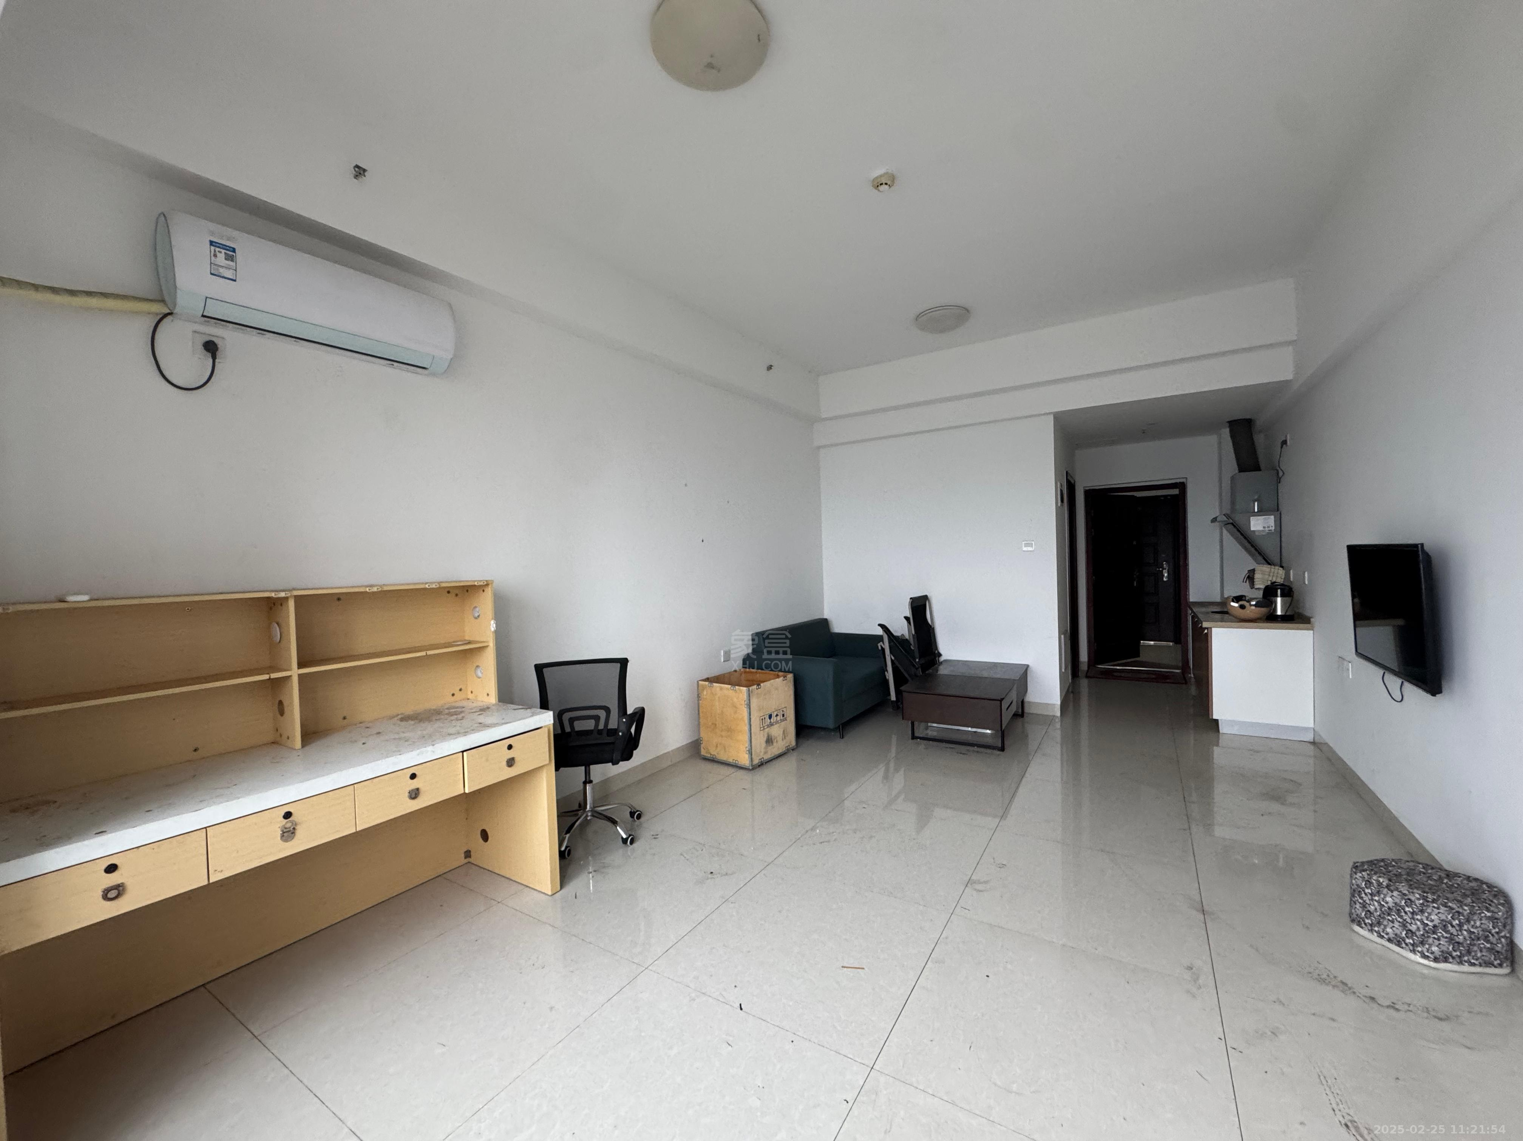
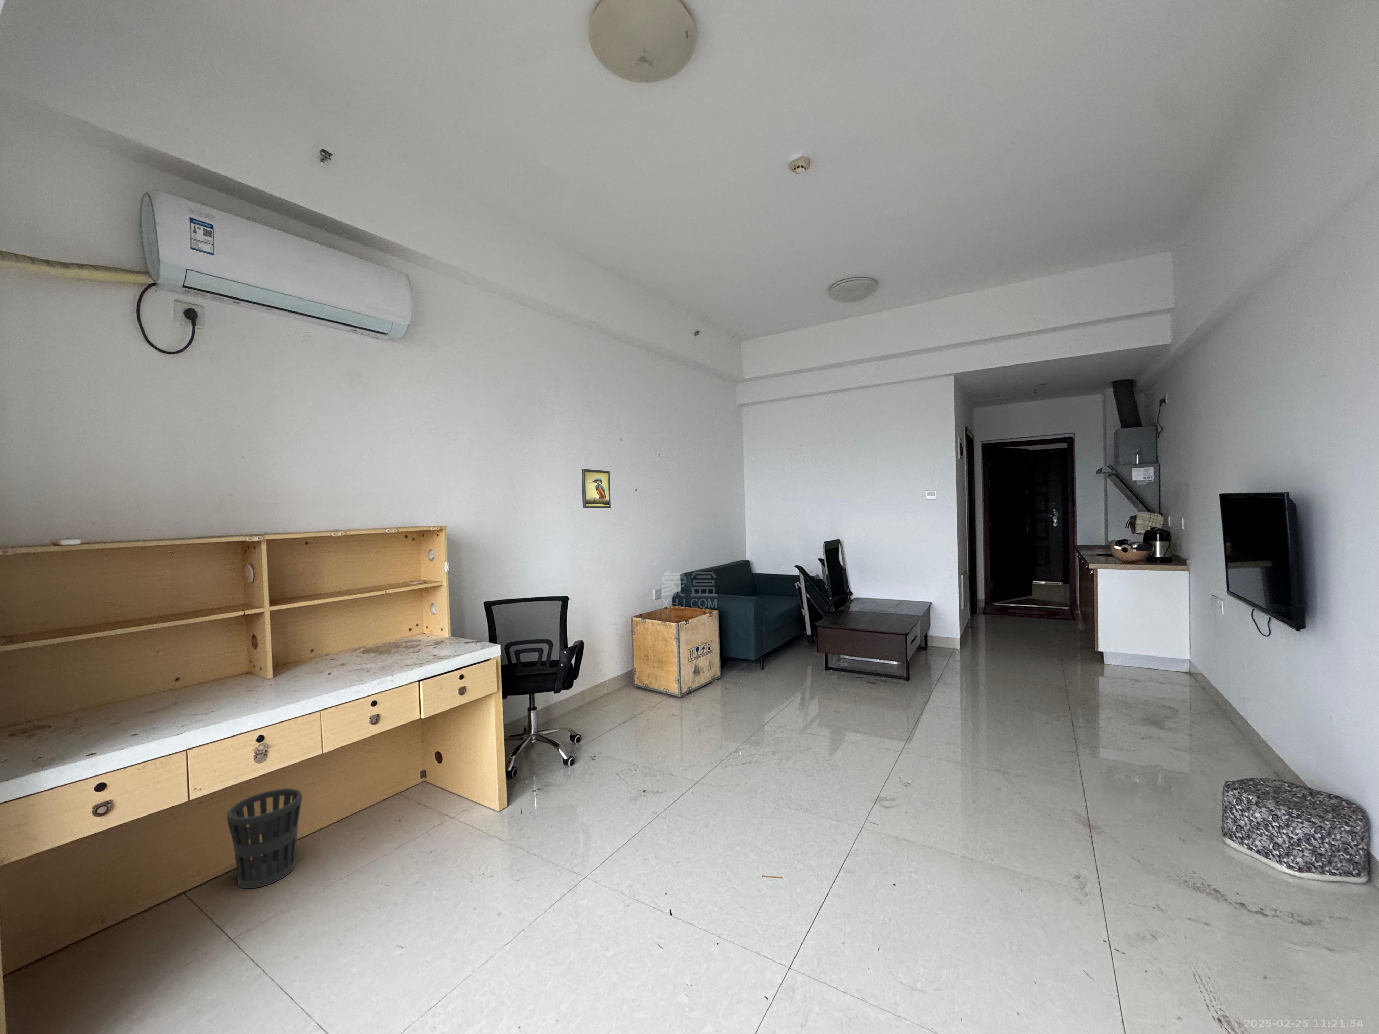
+ wastebasket (266, 837)
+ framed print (596, 489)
